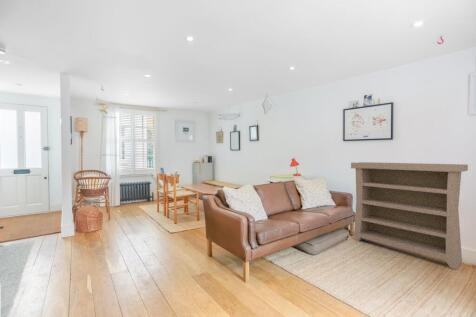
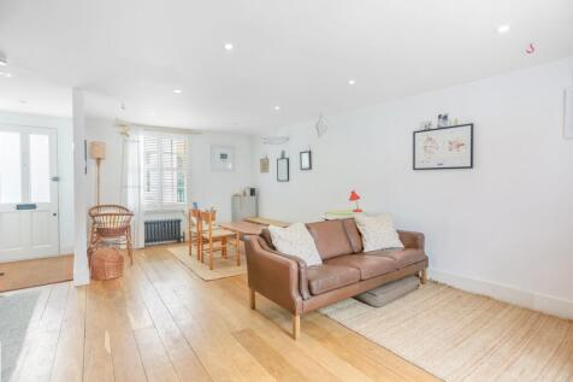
- bookshelf (402, 206)
